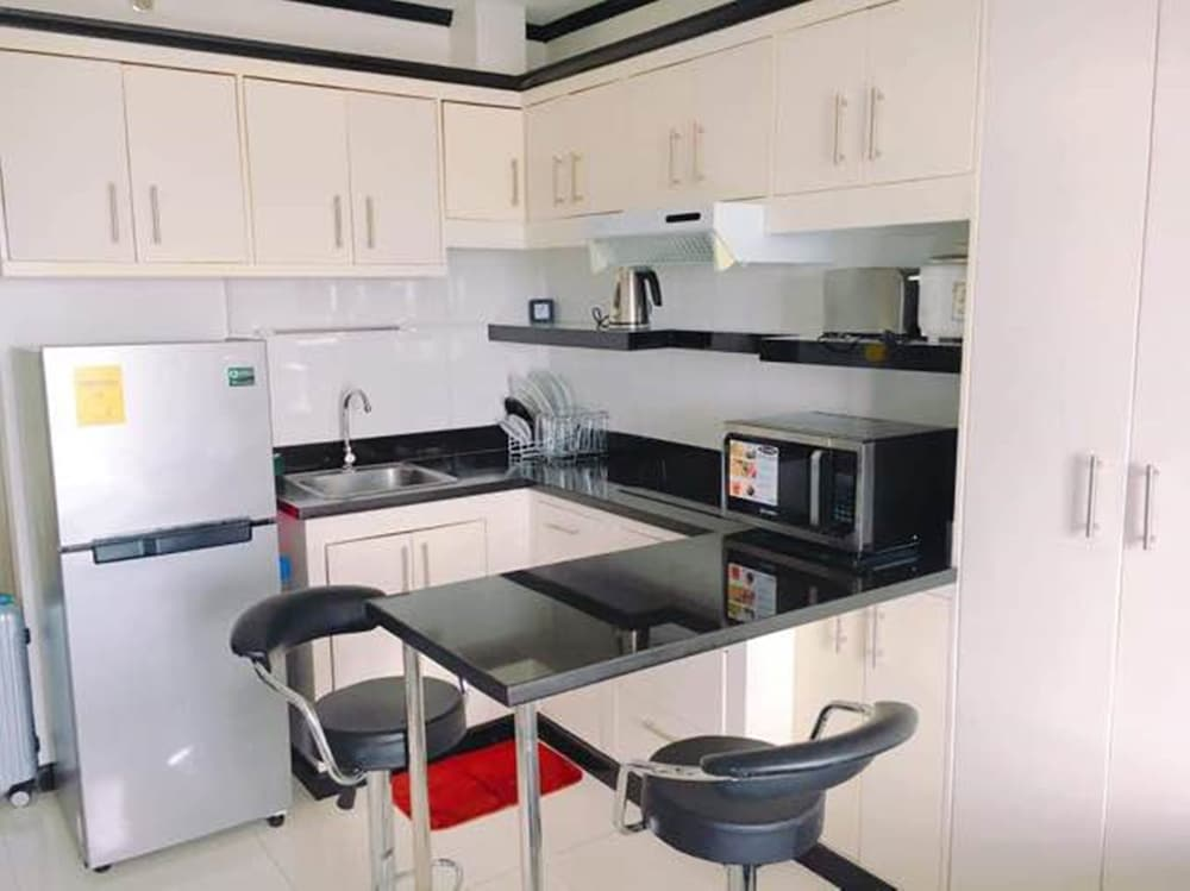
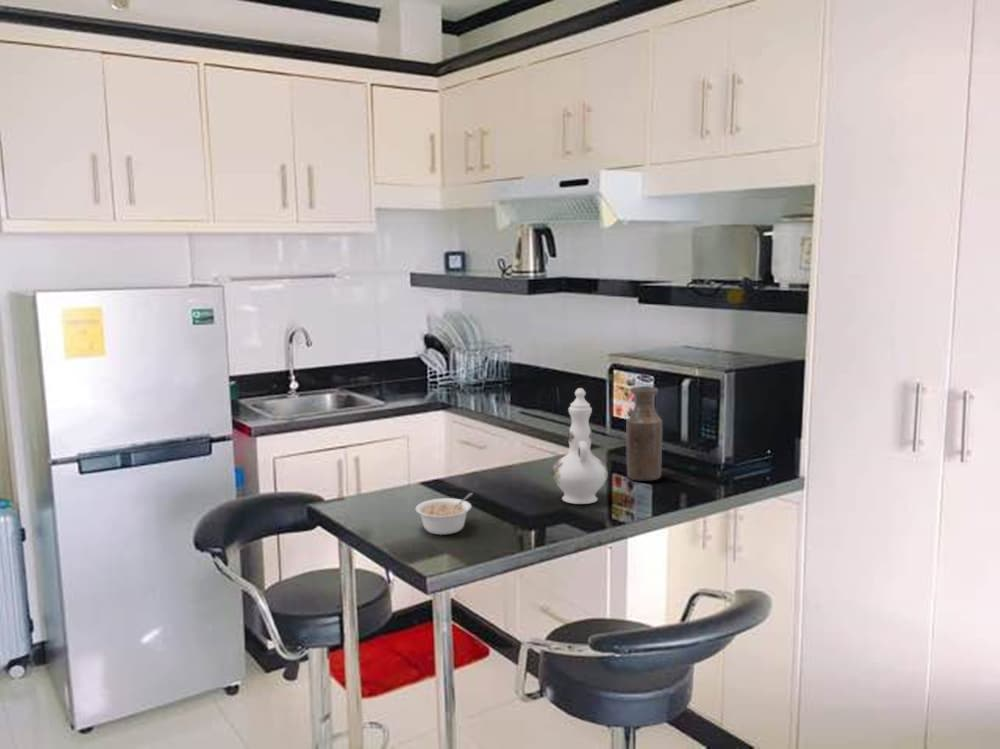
+ bottle (644, 432)
+ legume (444, 514)
+ chinaware (578, 442)
